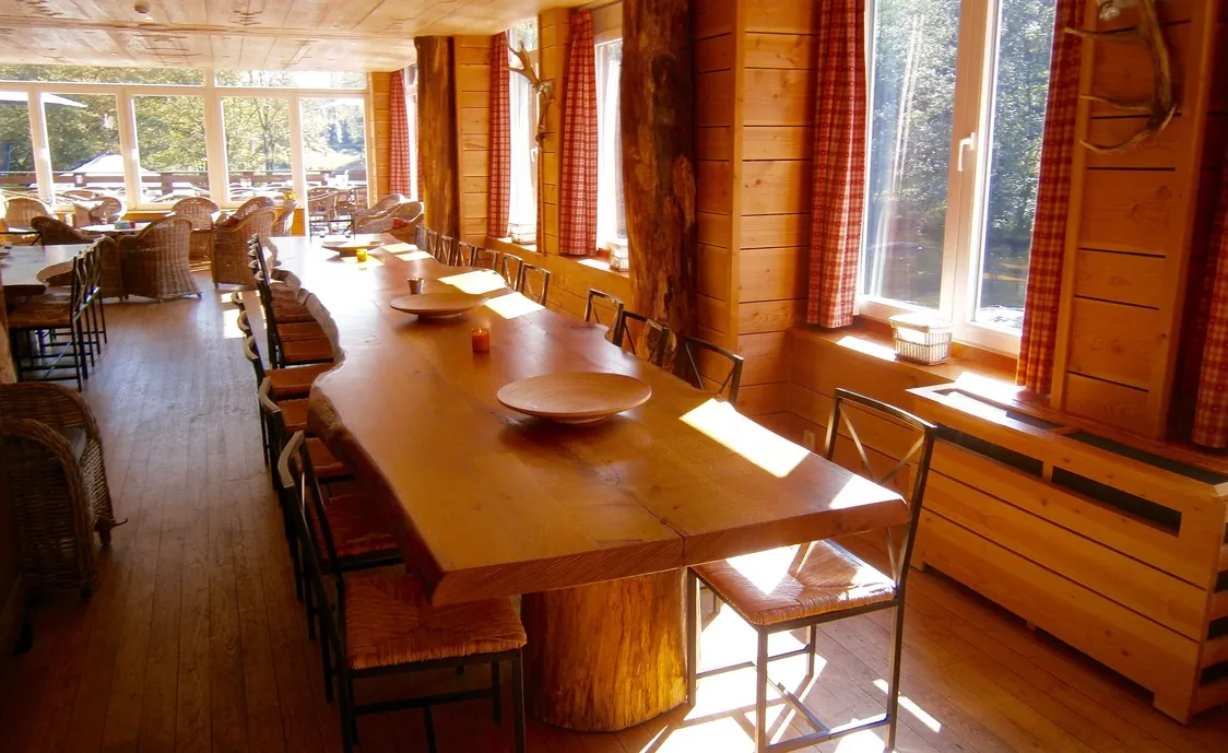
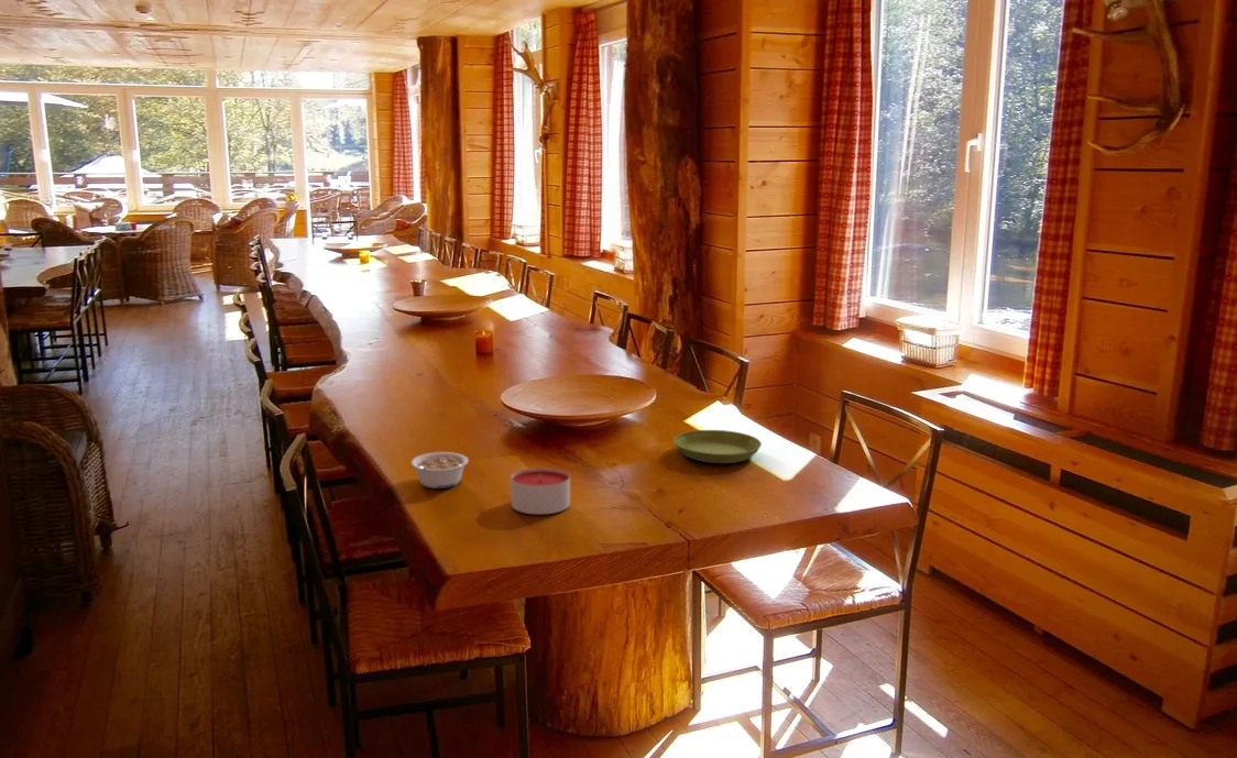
+ legume (440, 470)
+ candle (540, 488)
+ saucer (716, 447)
